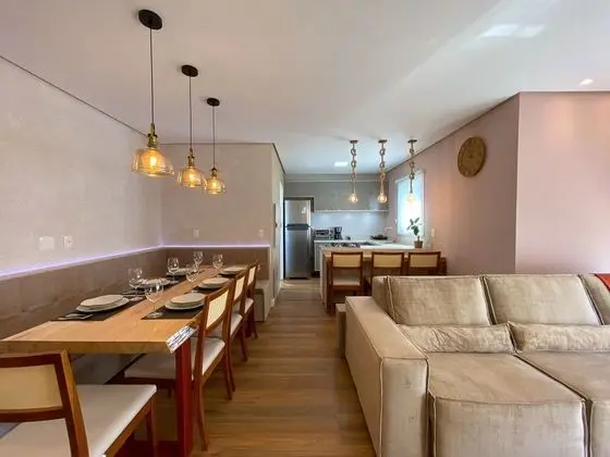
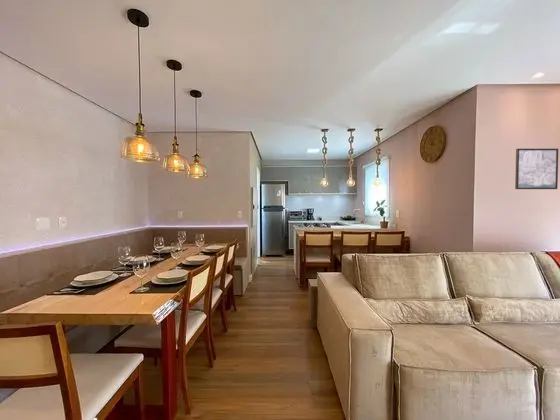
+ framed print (536, 169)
